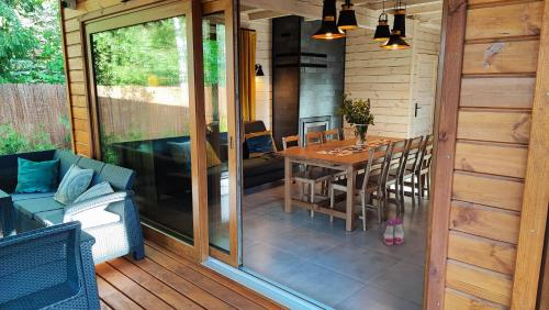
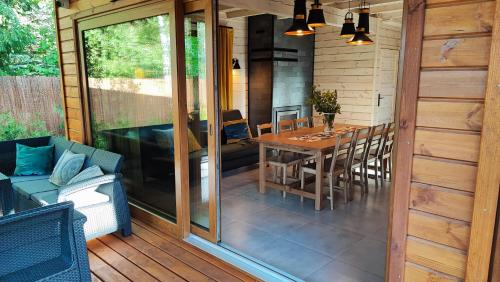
- boots (395, 230)
